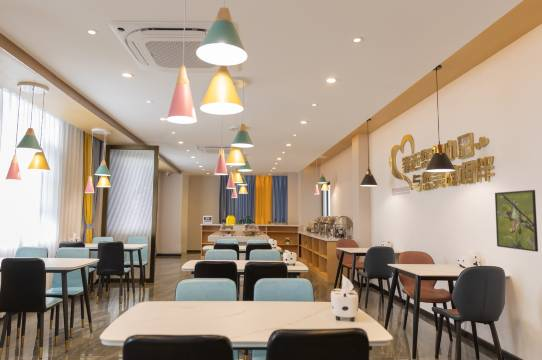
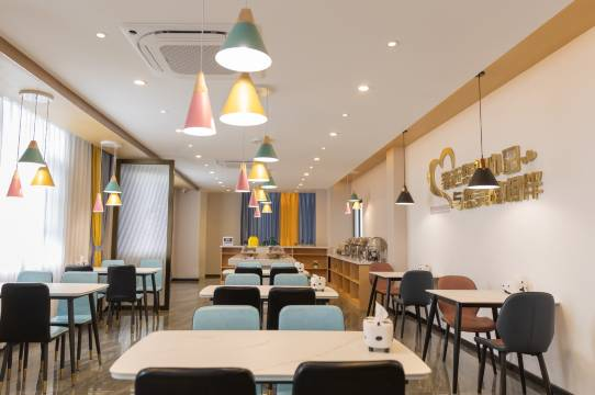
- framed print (514, 220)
